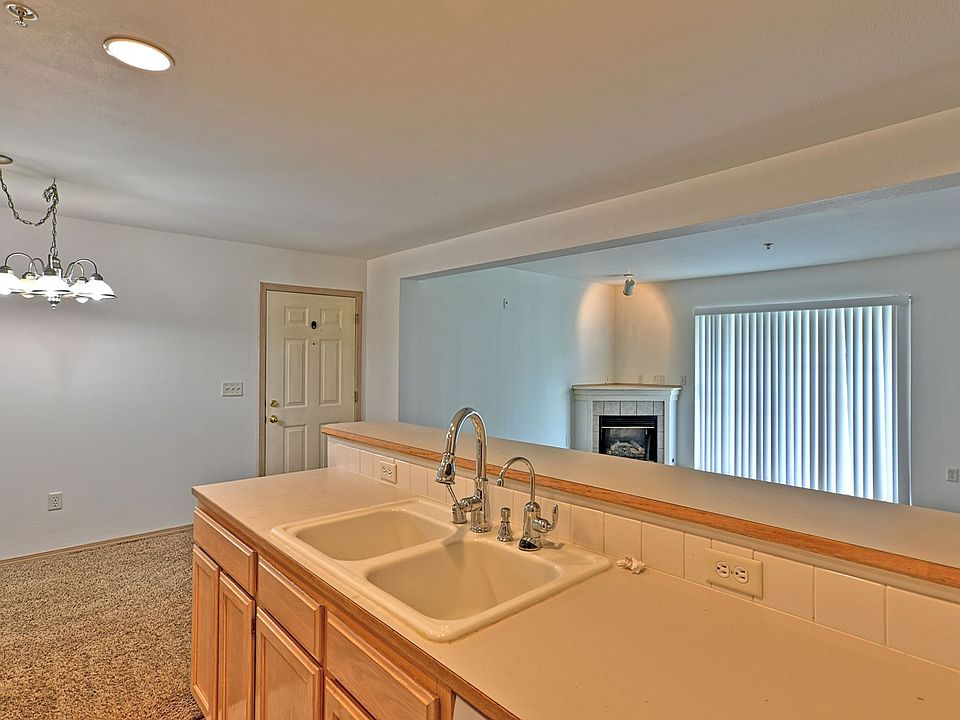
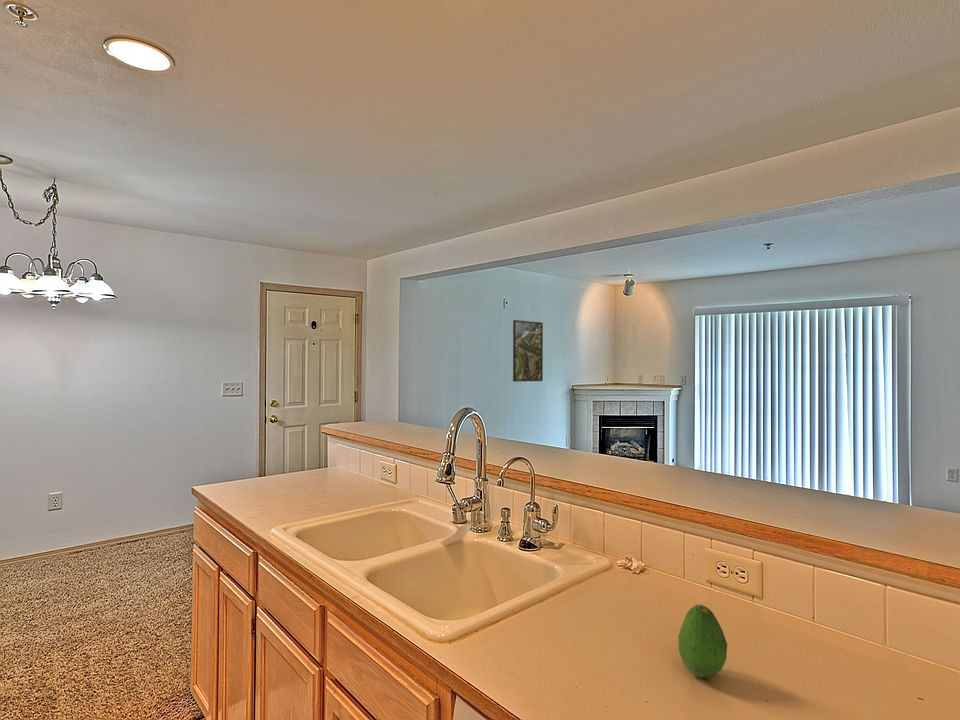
+ fruit (702, 640)
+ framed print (528, 351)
